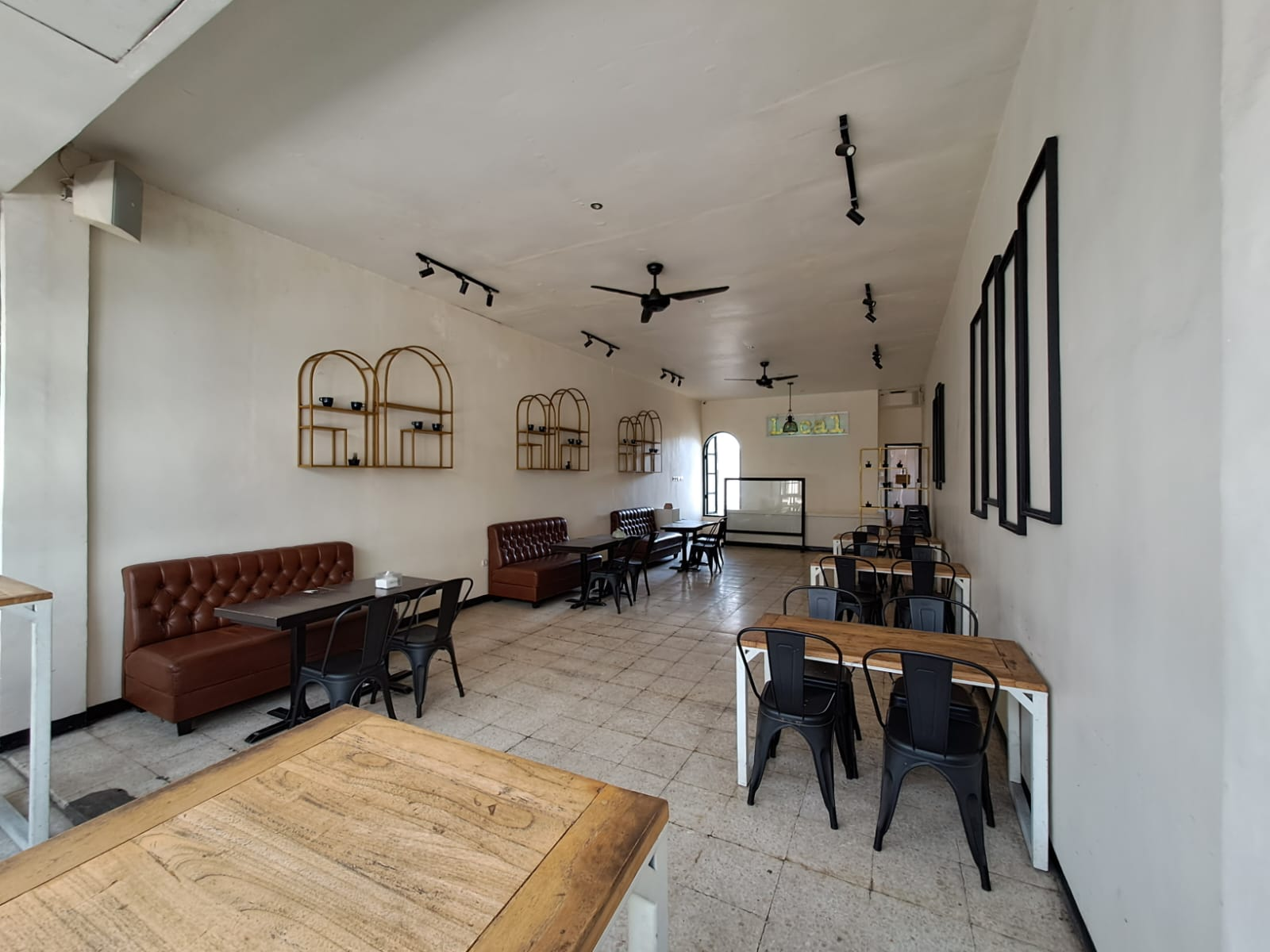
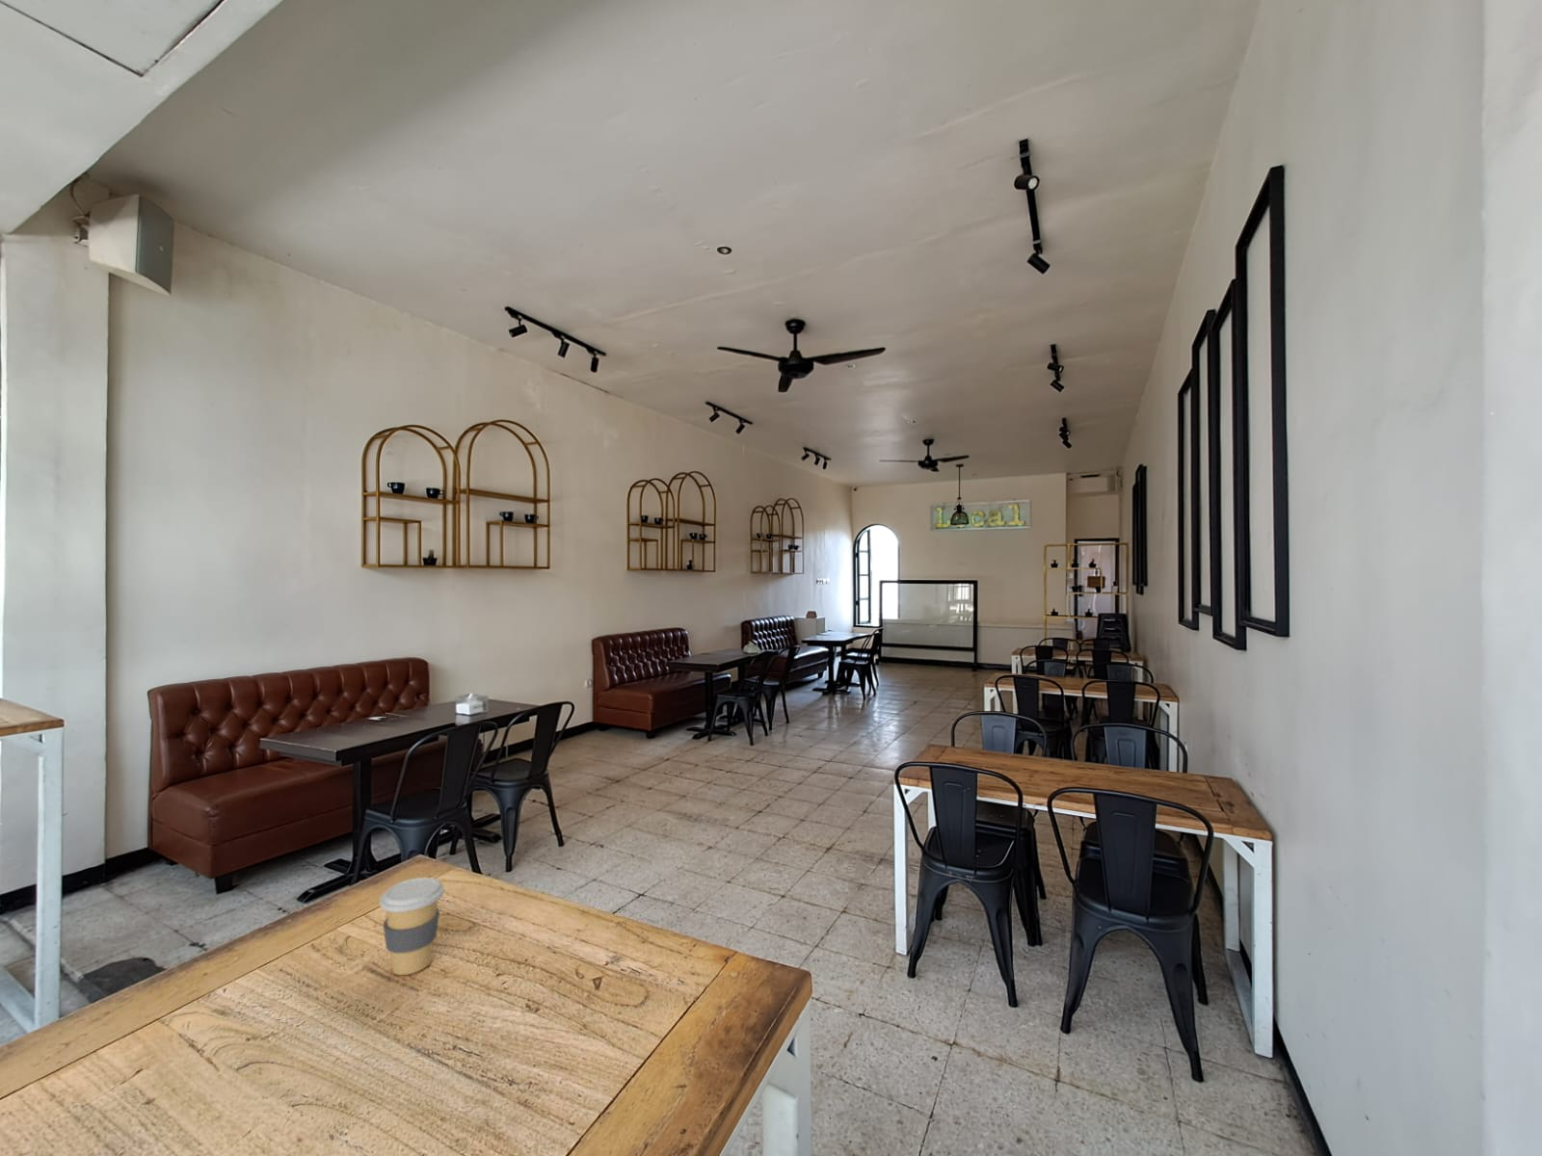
+ coffee cup (412, 925)
